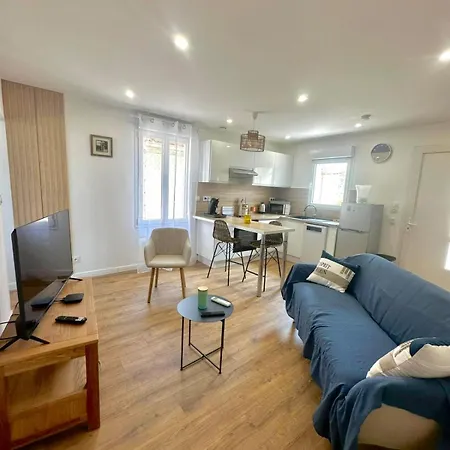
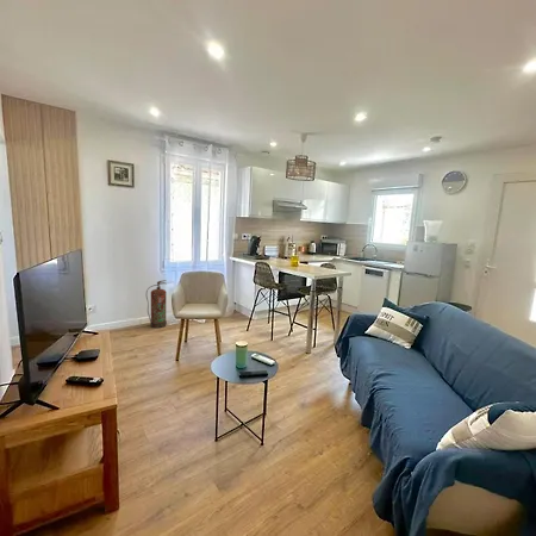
+ fire extinguisher (156, 303)
